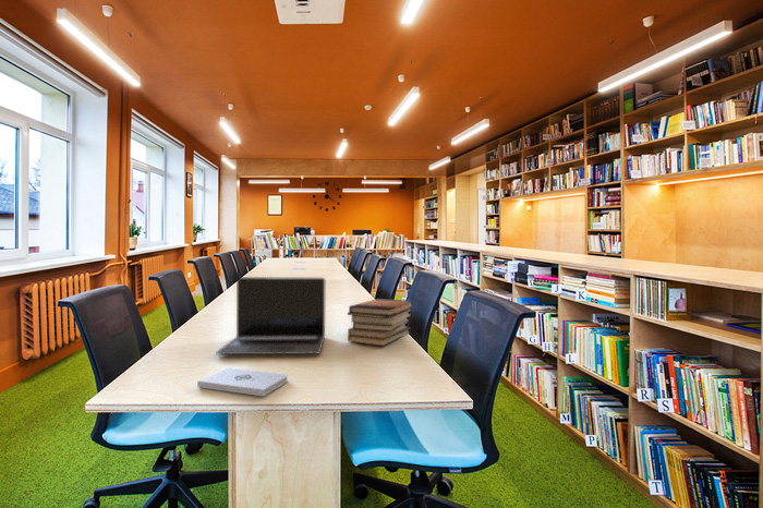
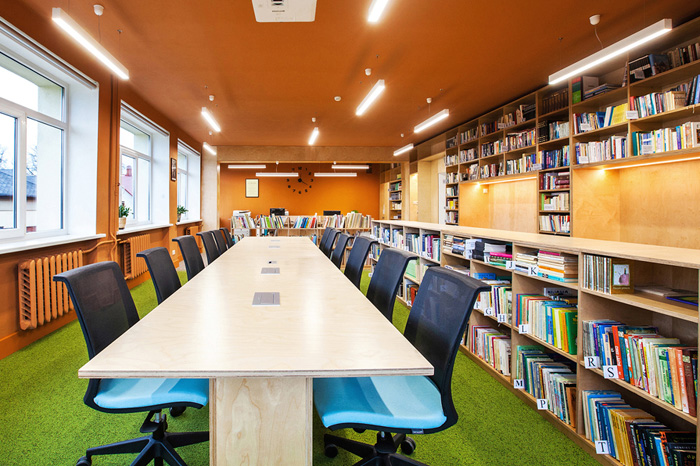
- laptop (275, 313)
- notepad (244, 380)
- book stack (382, 319)
